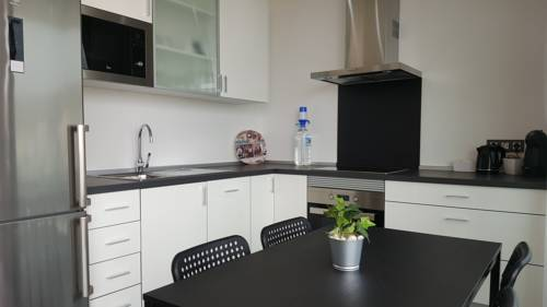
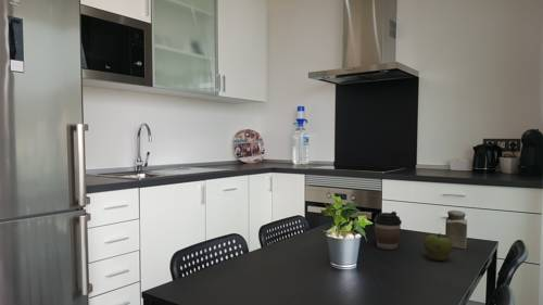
+ coffee cup (387, 229)
+ salt shaker (455, 228)
+ apple (437, 245)
